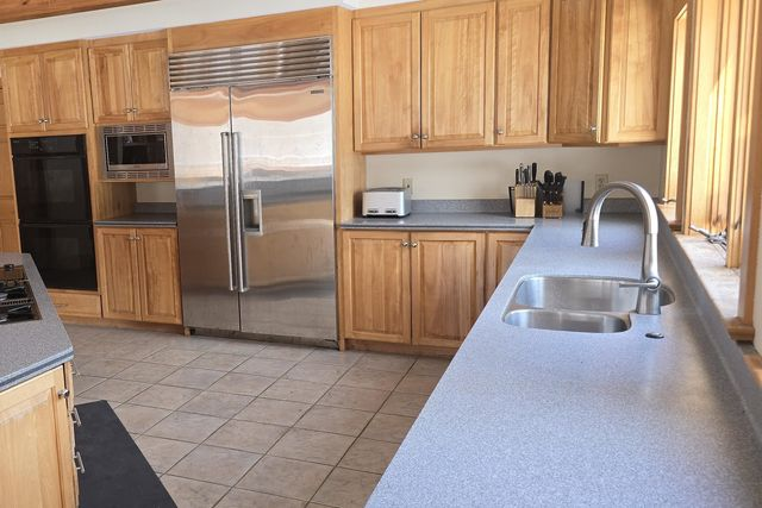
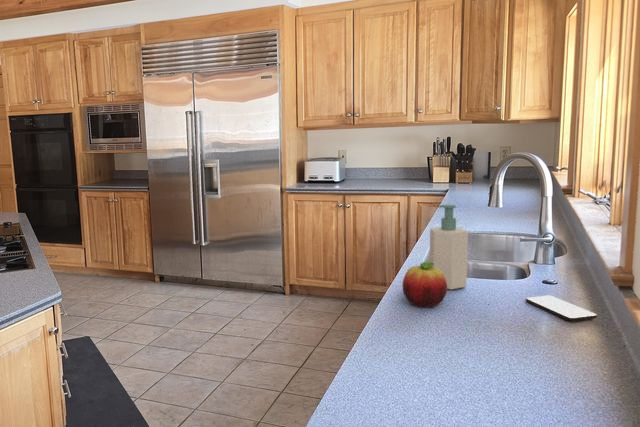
+ soap bottle (448, 245)
+ fruit (424, 284)
+ smartphone (559, 307)
